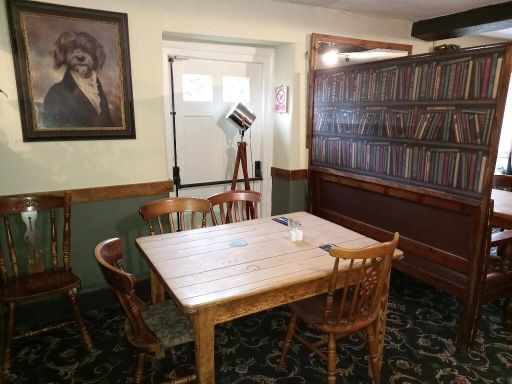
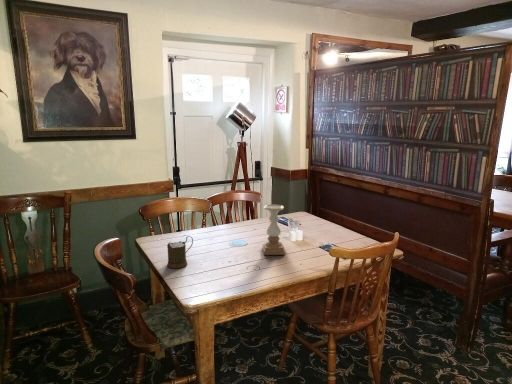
+ beer mug (180, 250)
+ candle holder (273, 229)
